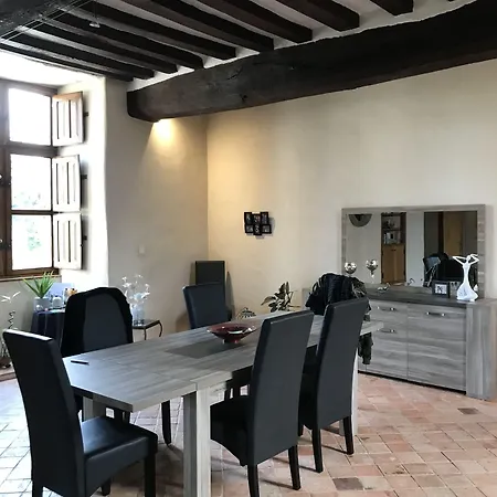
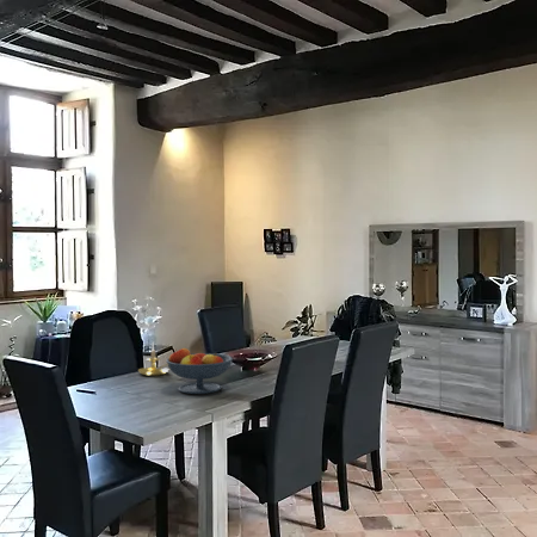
+ candle holder (155, 358)
+ fruit bowl (199, 368)
